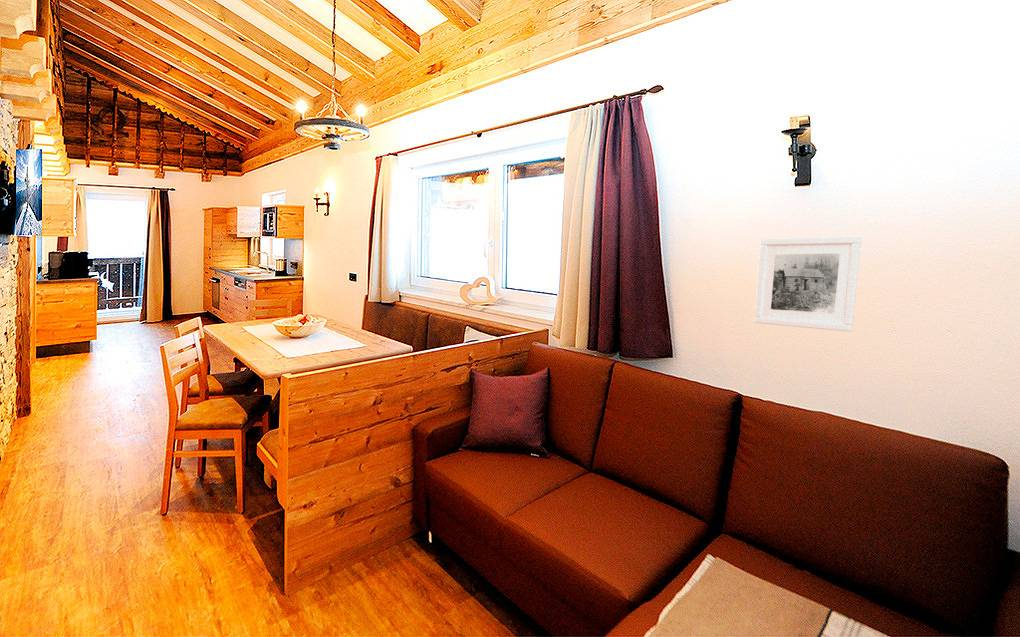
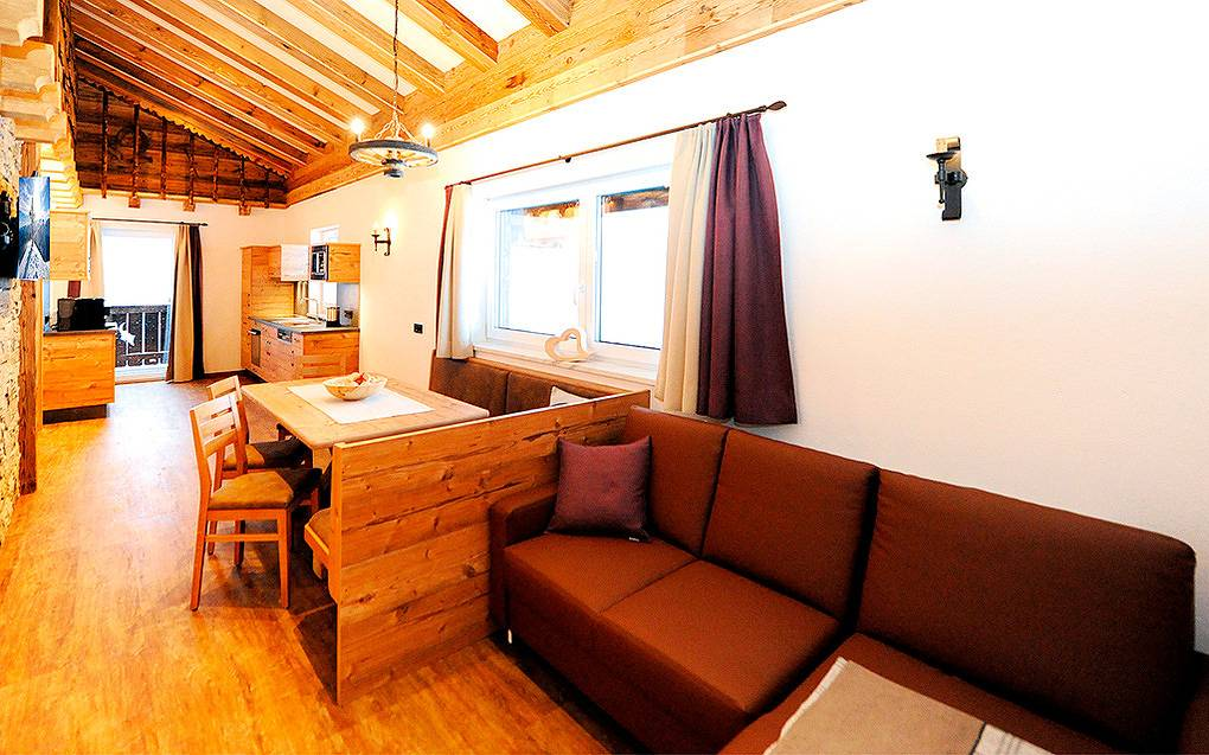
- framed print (804, 282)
